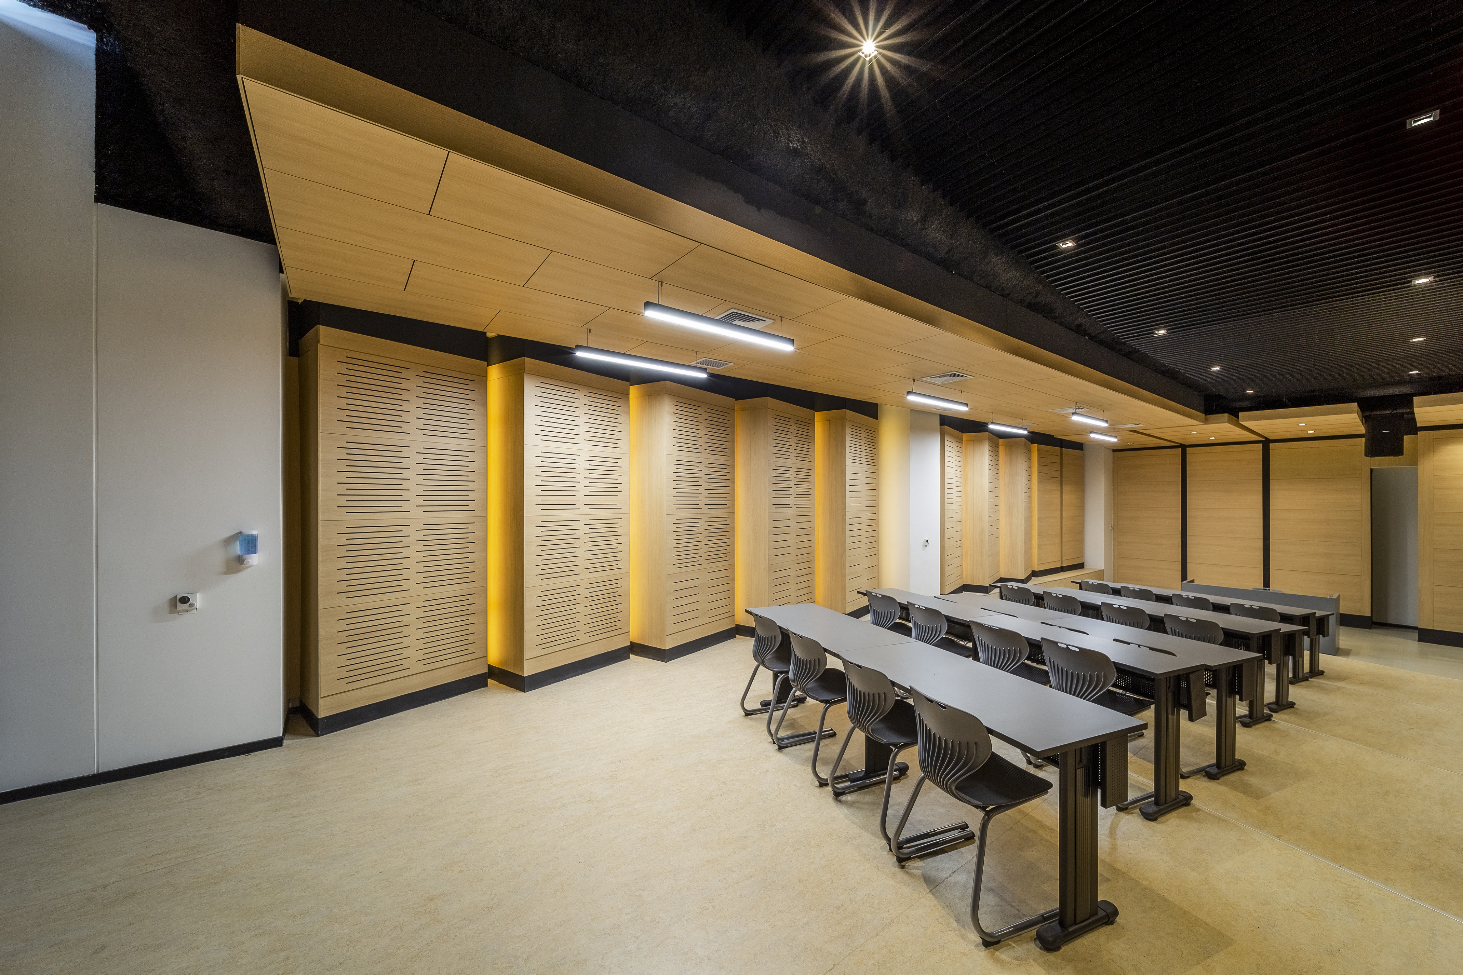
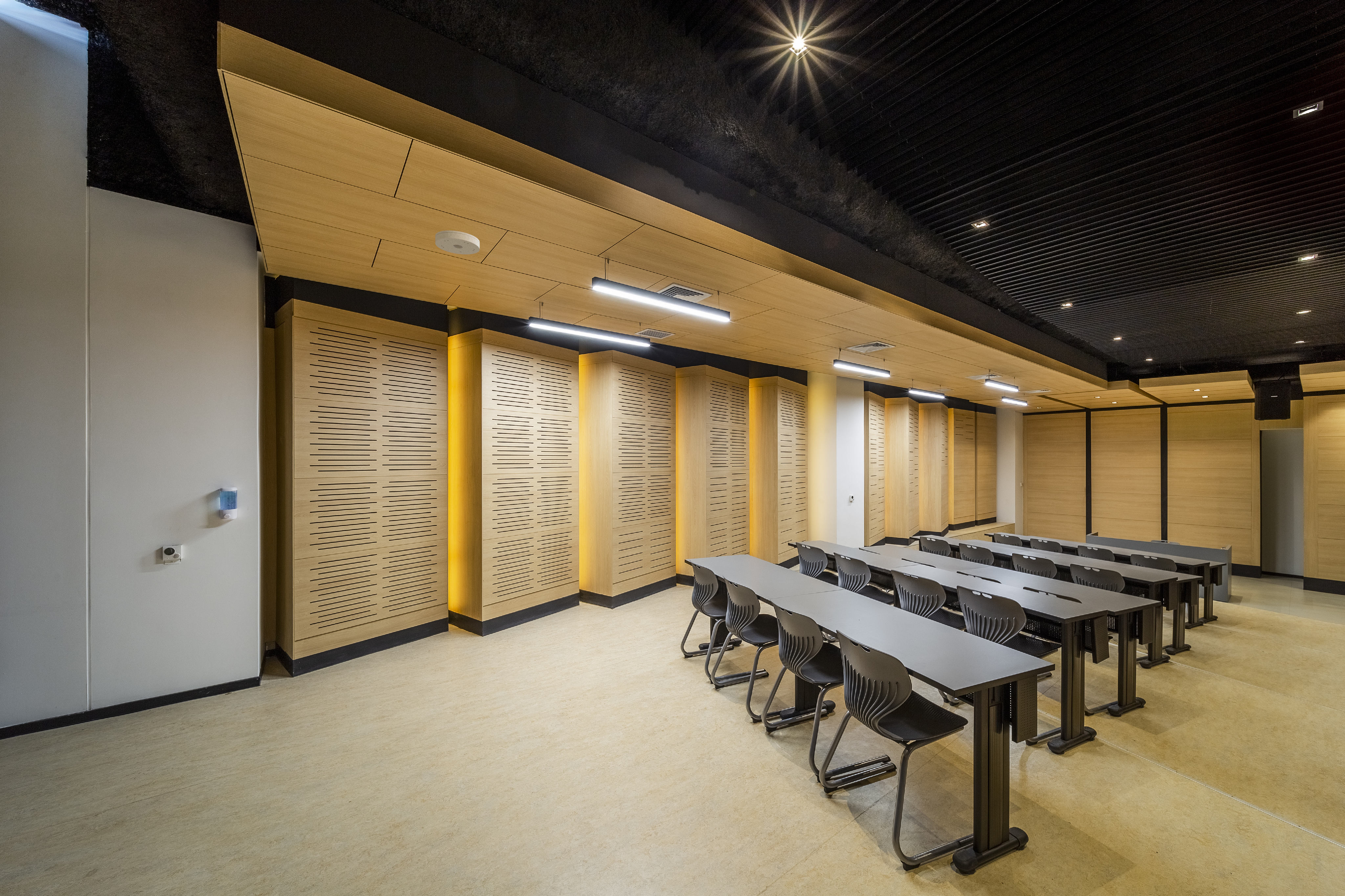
+ smoke detector (458, 243)
